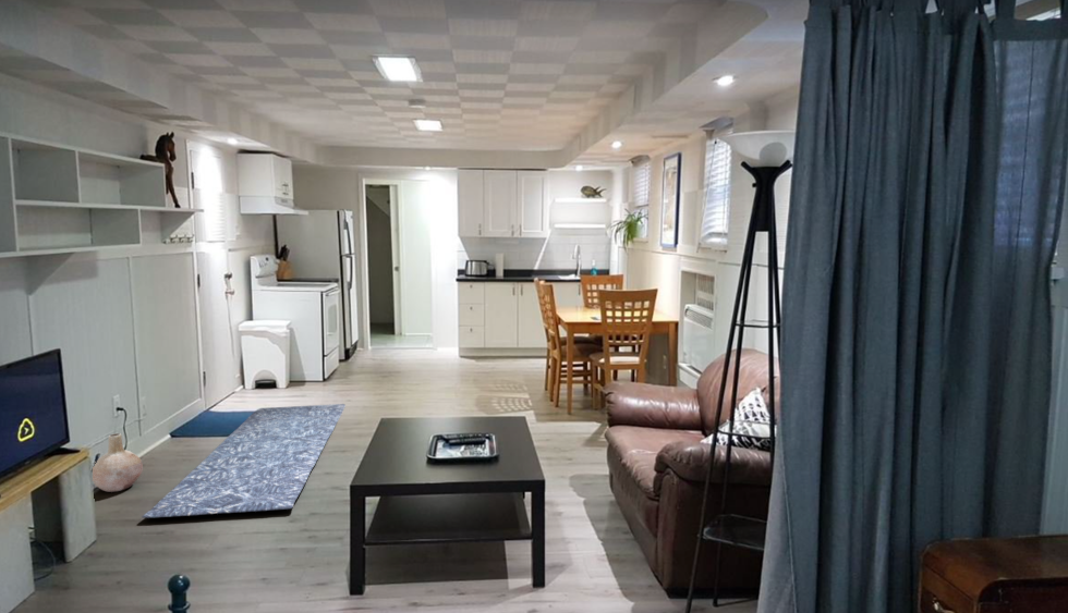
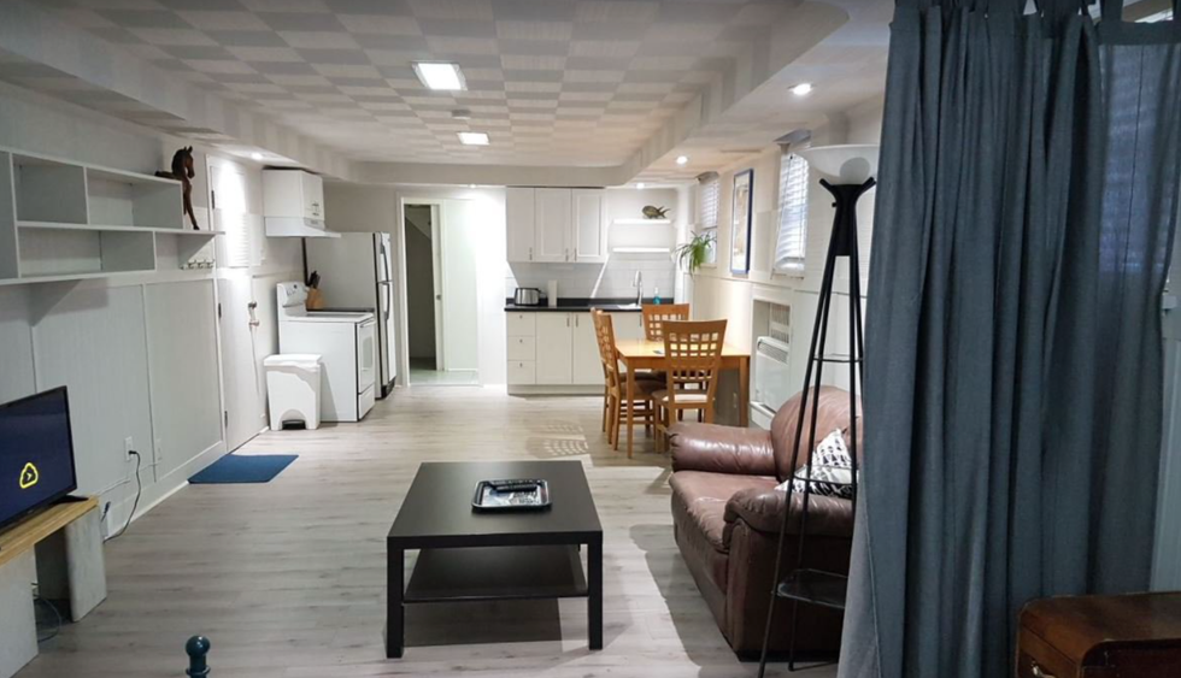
- vase (116, 461)
- rug (276, 440)
